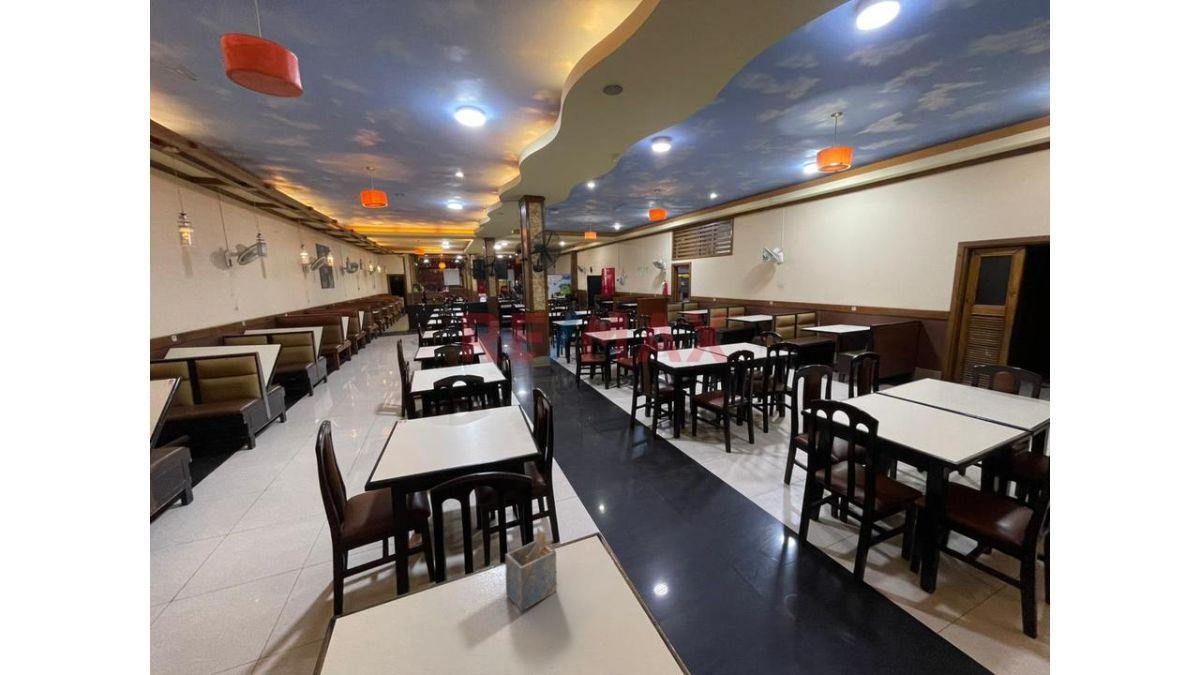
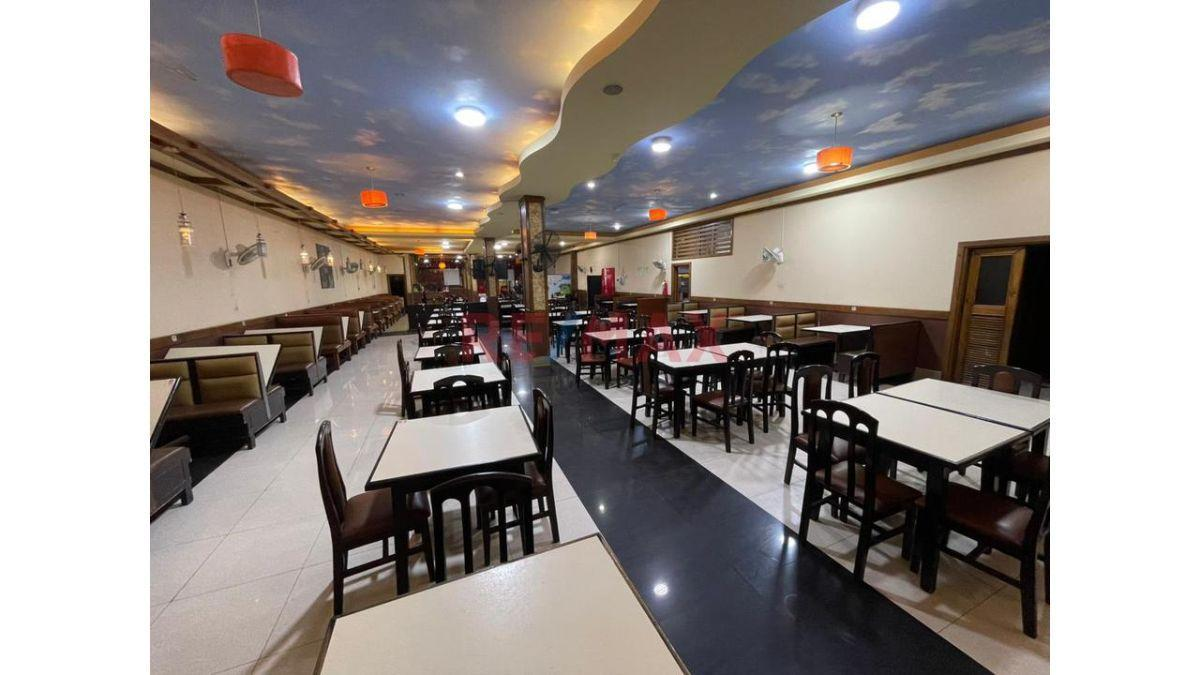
- napkin holder (531, 565)
